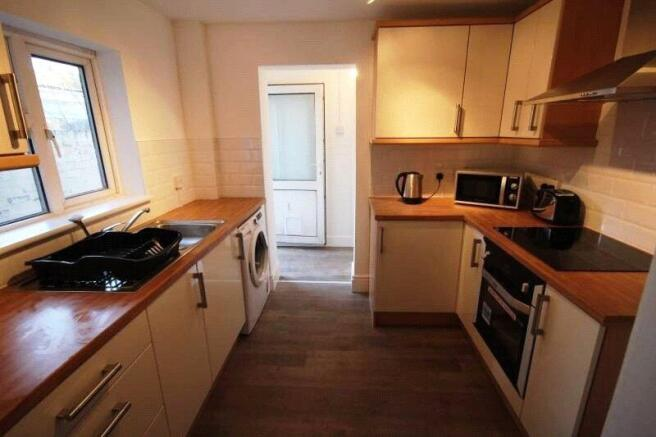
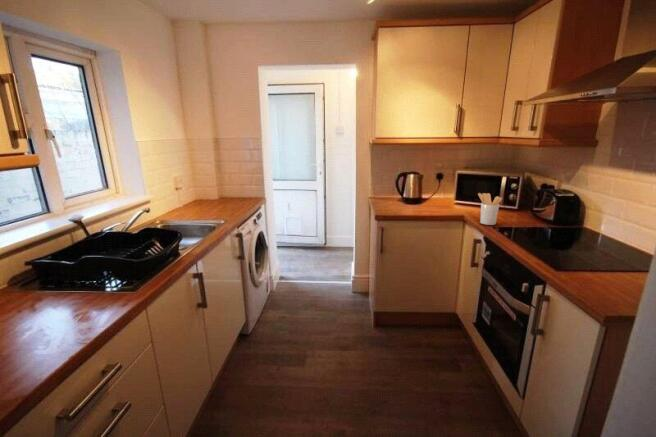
+ utensil holder (487, 207)
